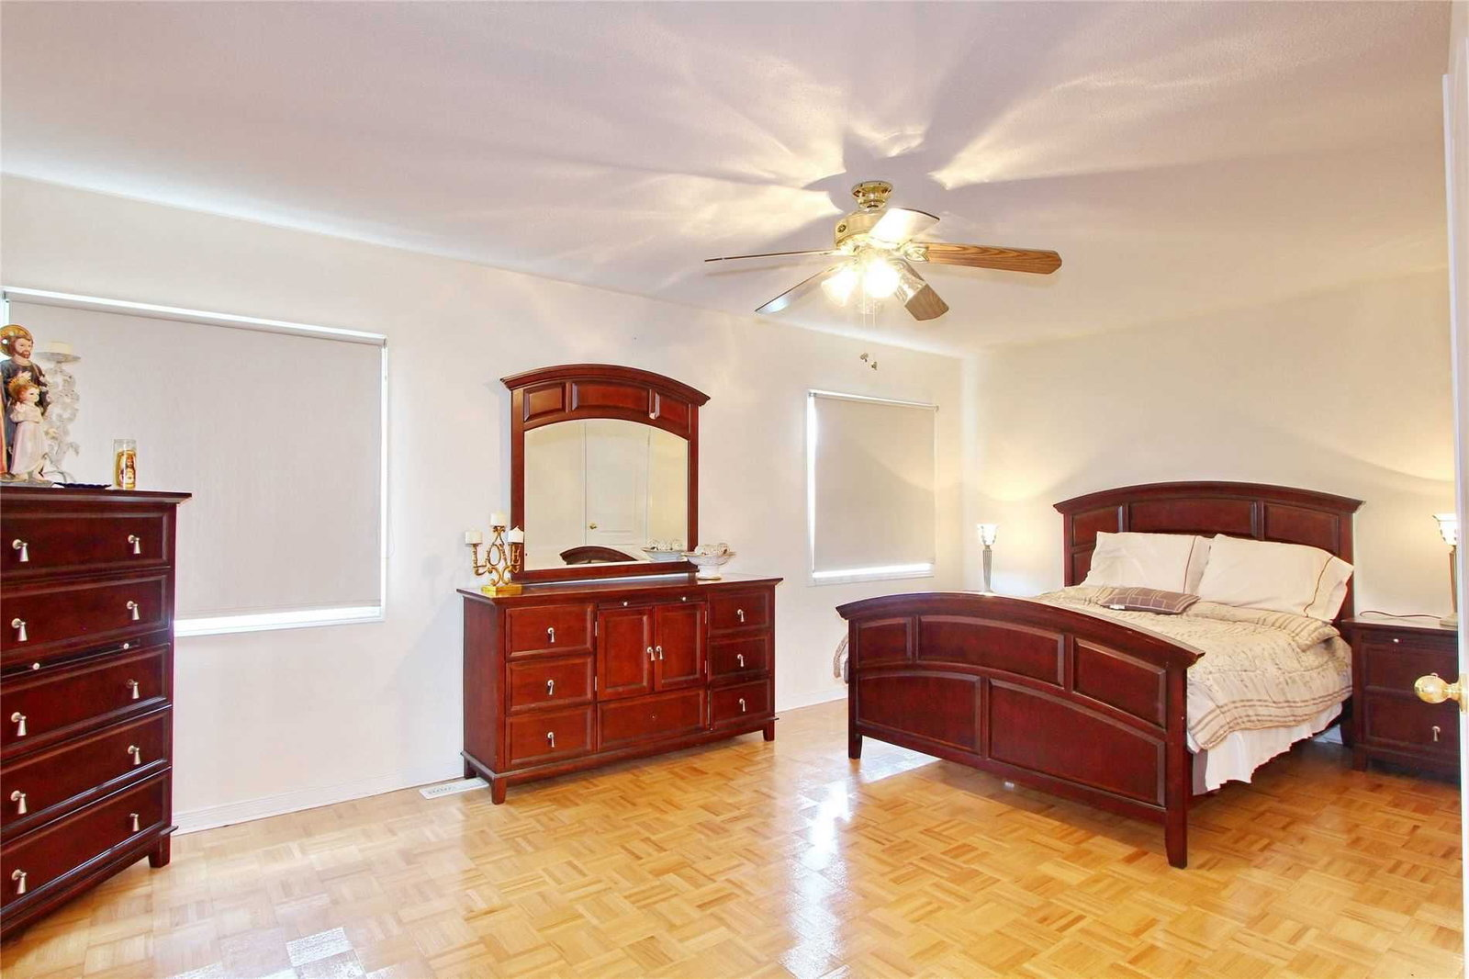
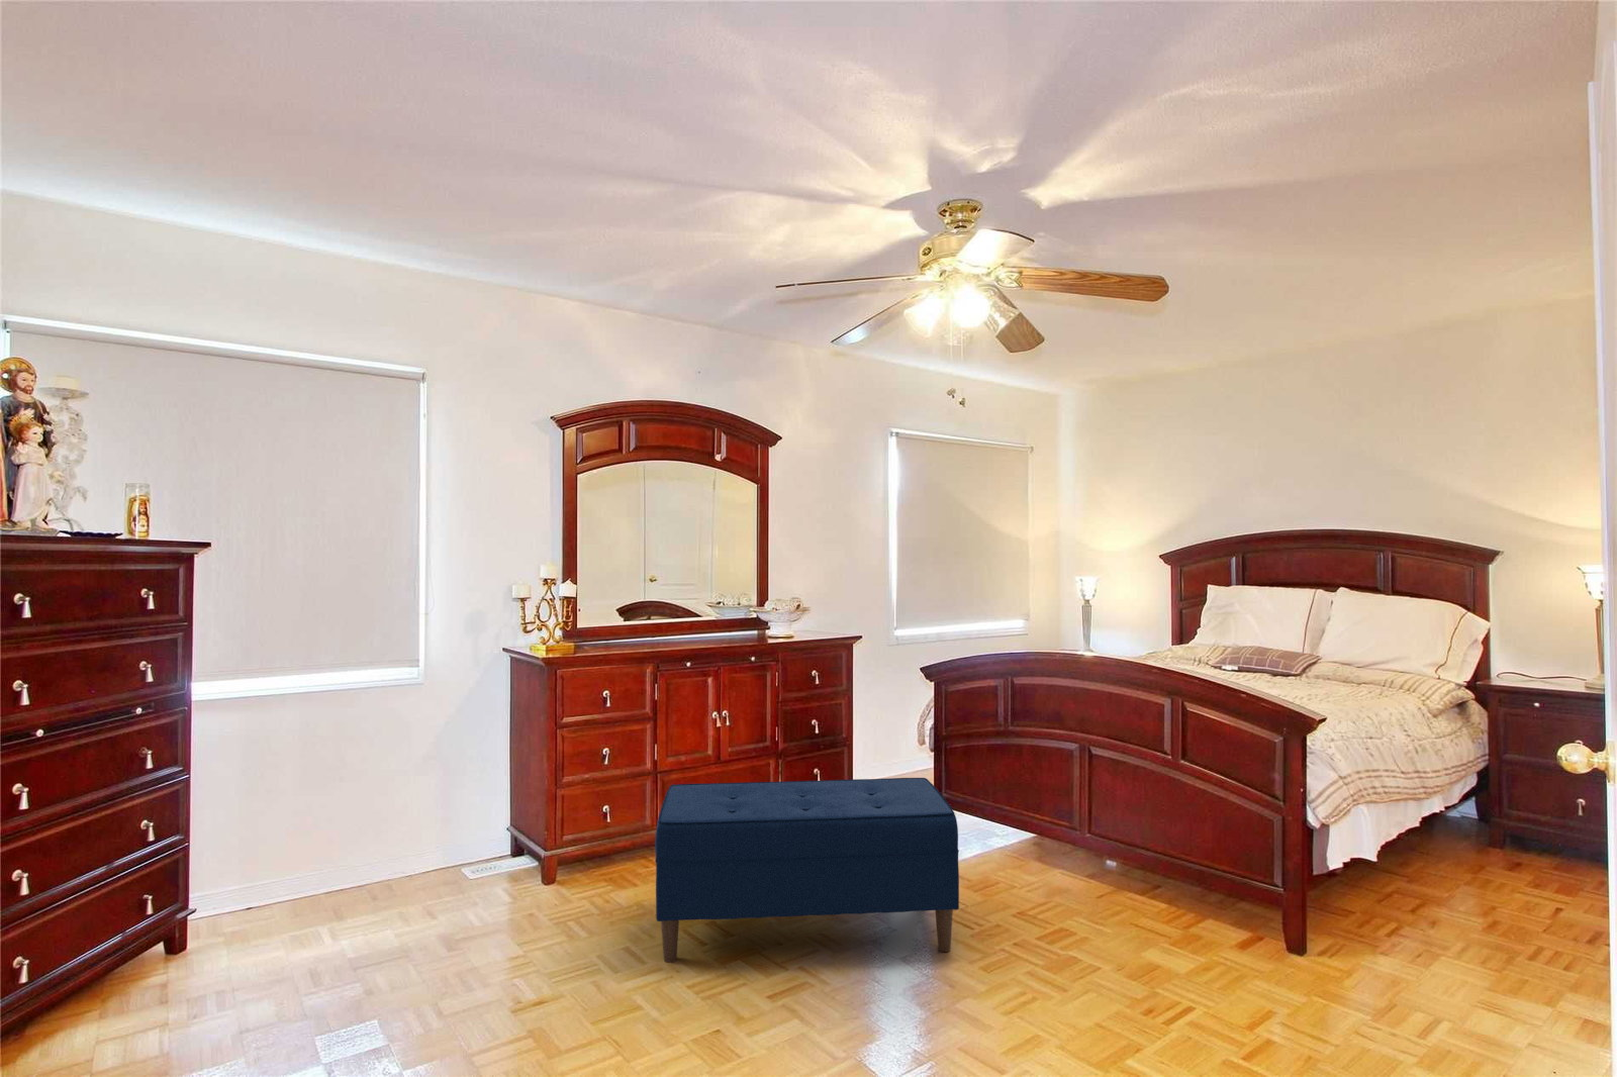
+ bench (803, 864)
